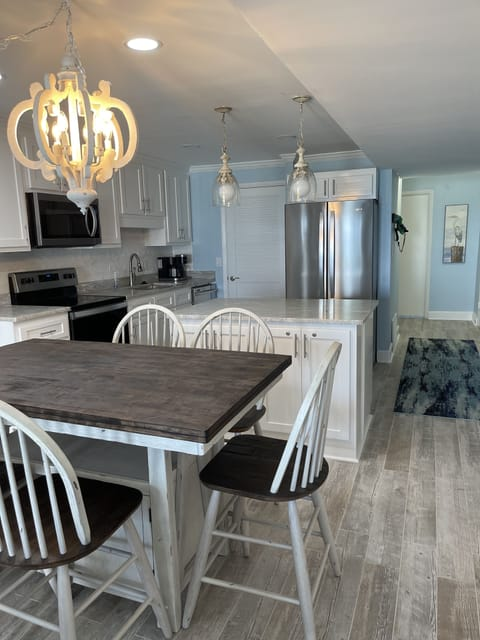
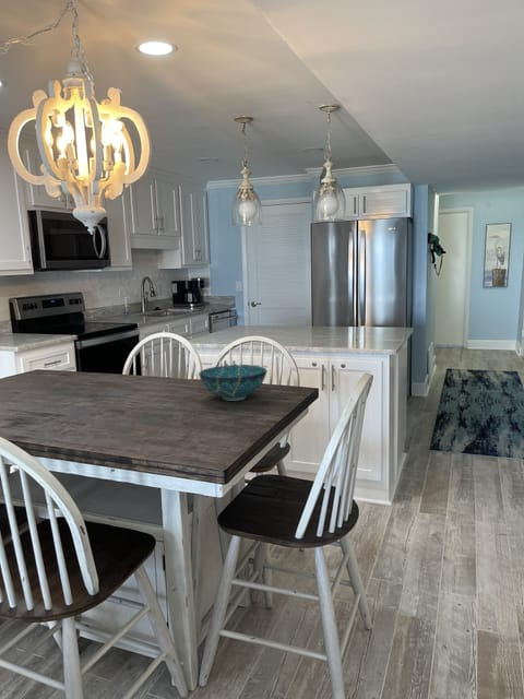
+ decorative bowl (233, 383)
